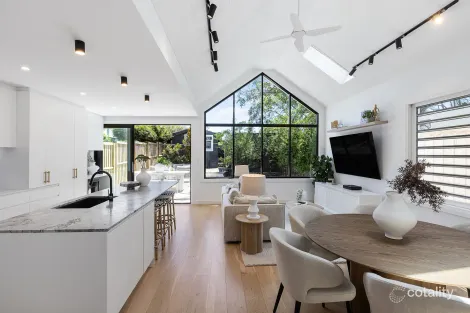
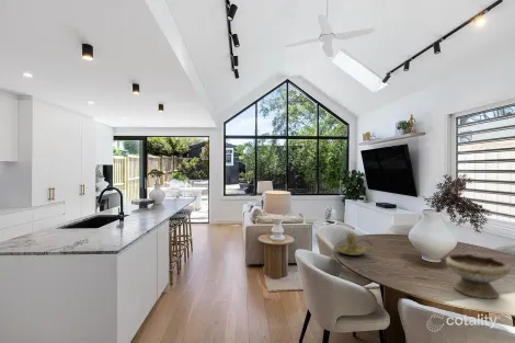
+ candle holder (354, 243)
+ bowl (476, 274)
